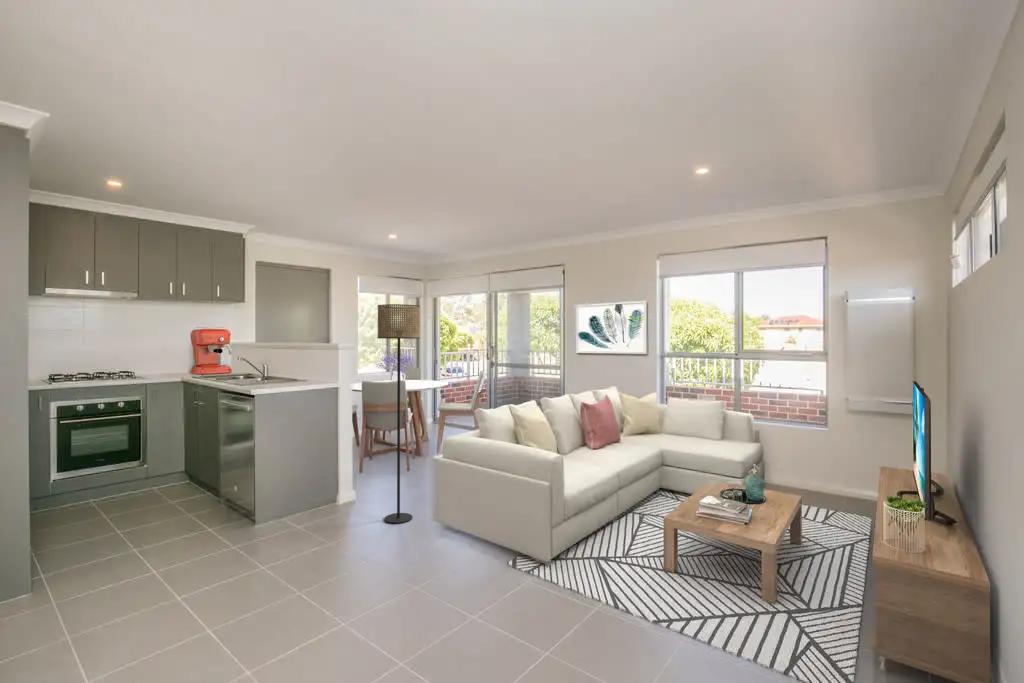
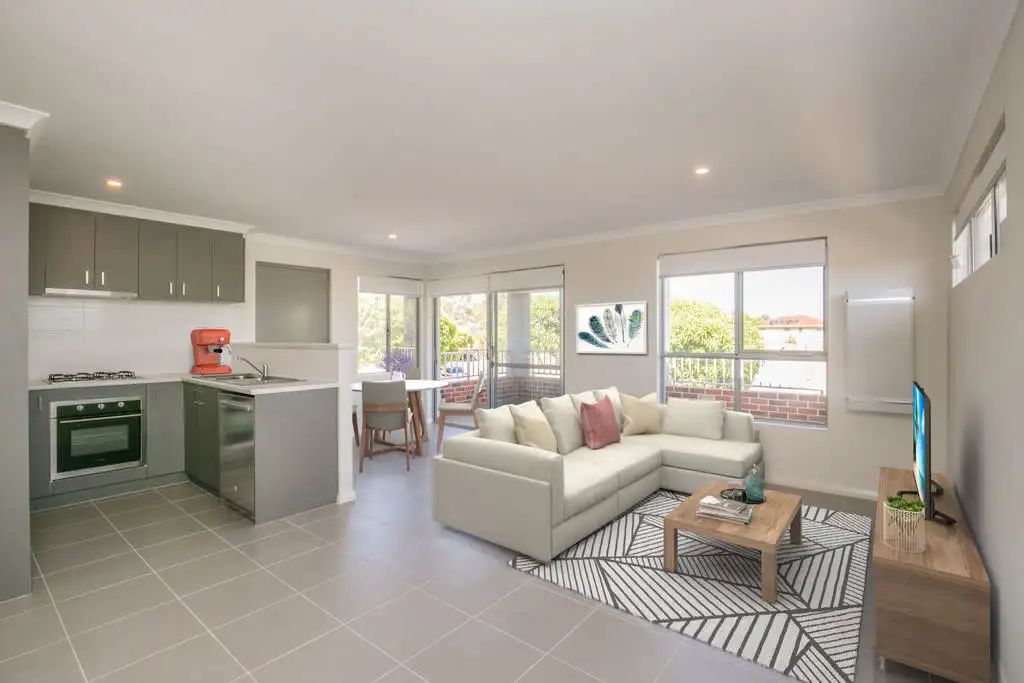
- floor lamp (398, 412)
